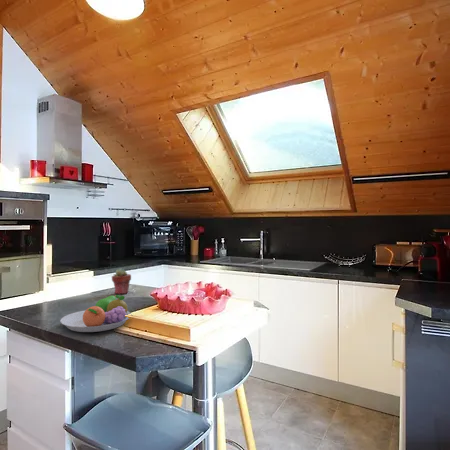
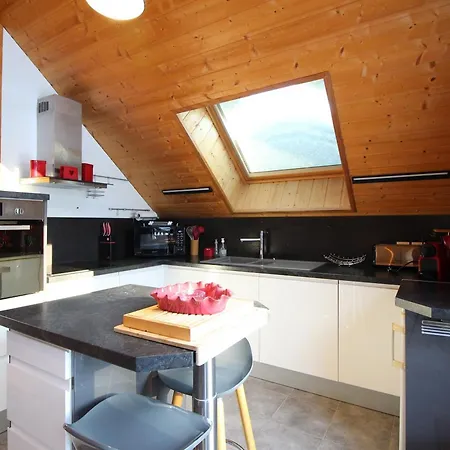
- potted succulent (121, 280)
- fruit bowl (99, 309)
